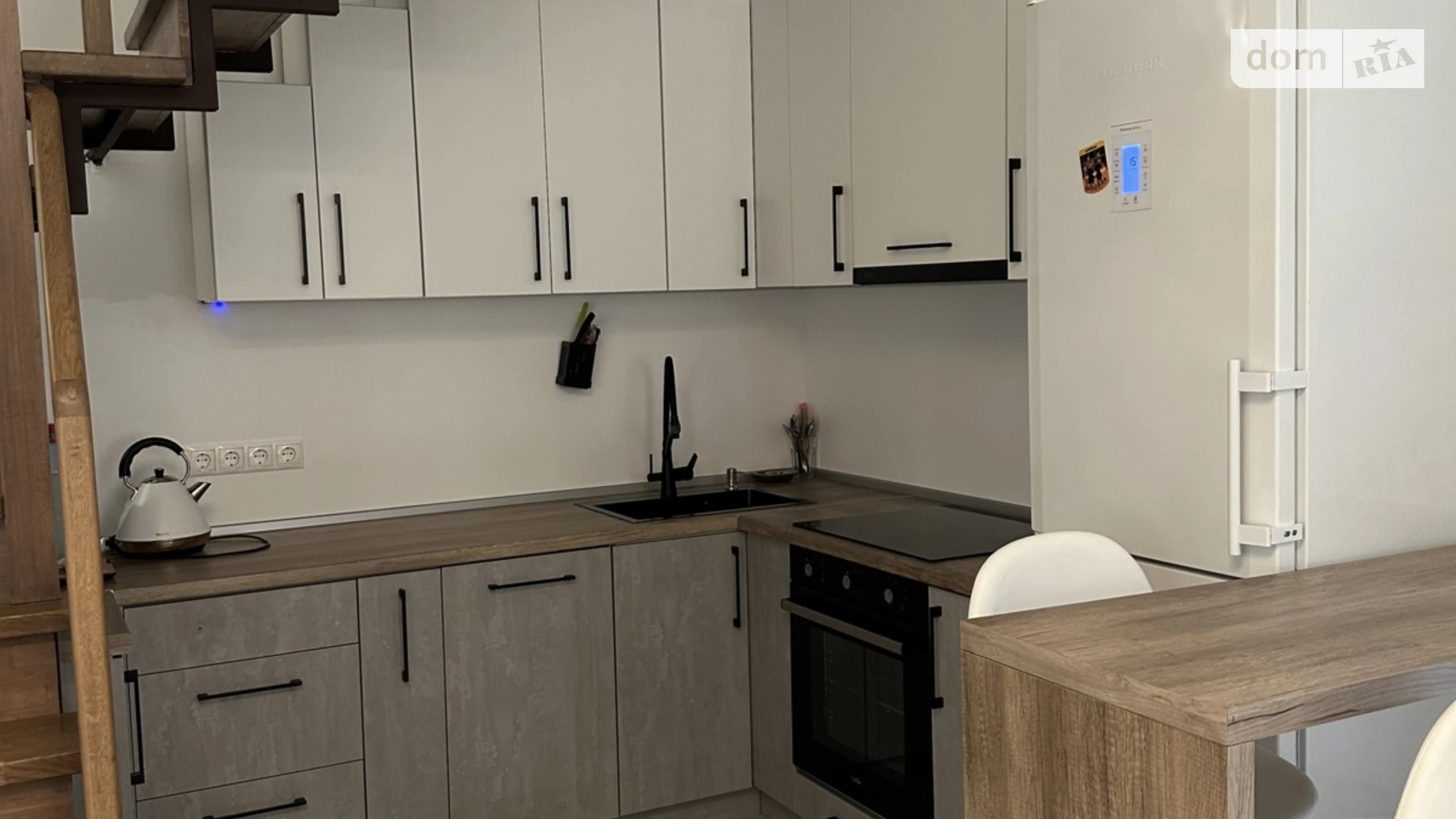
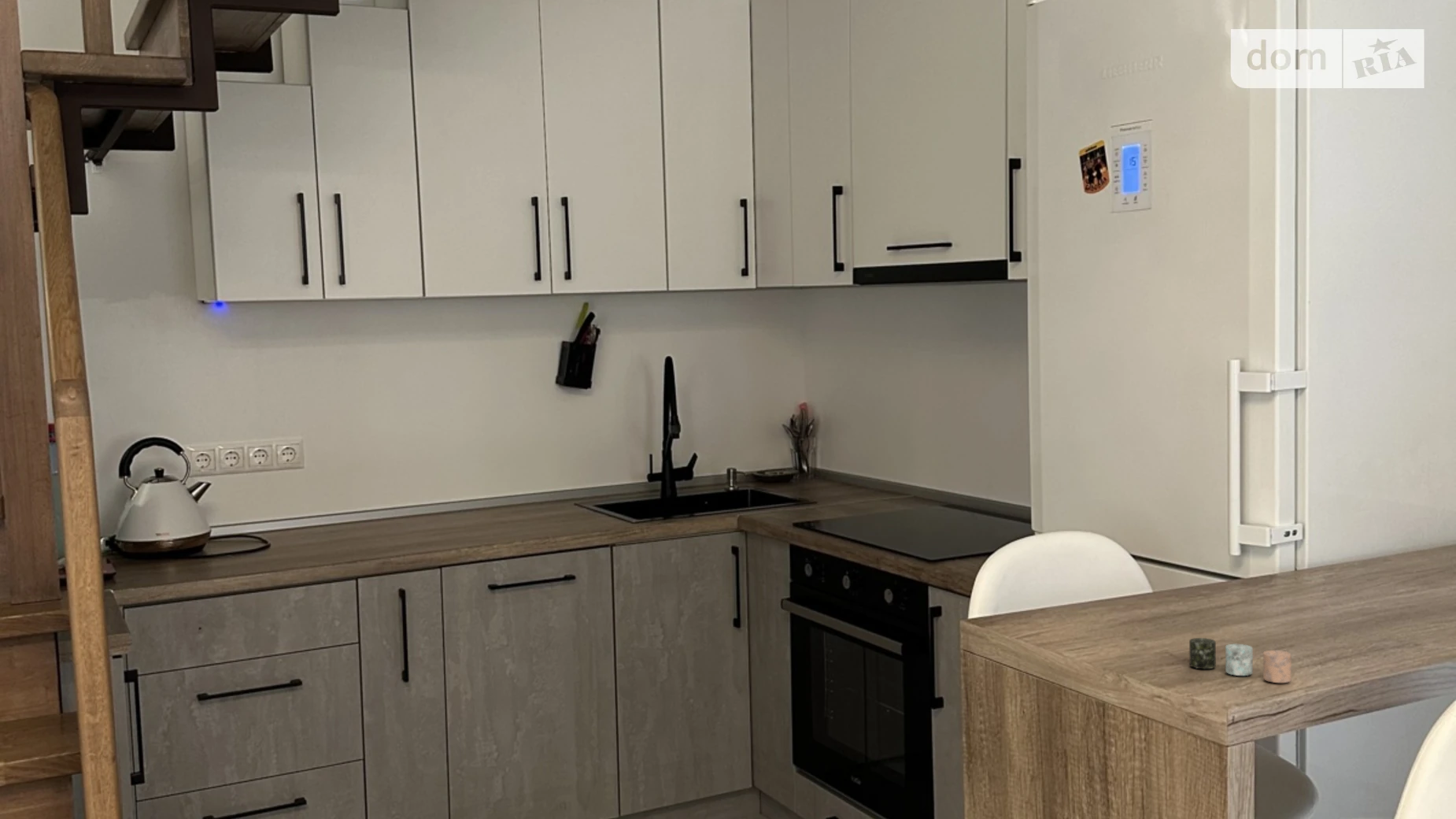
+ candle (1239, 659)
